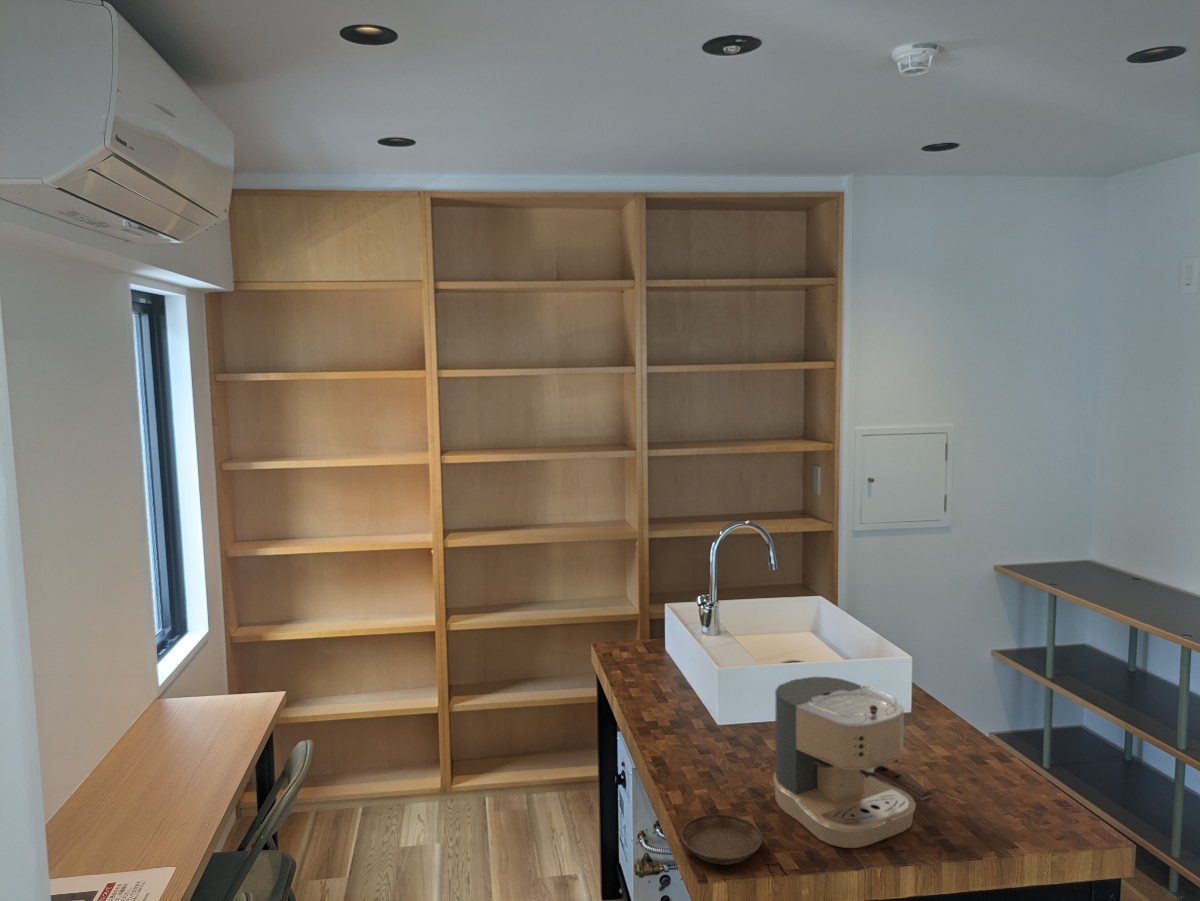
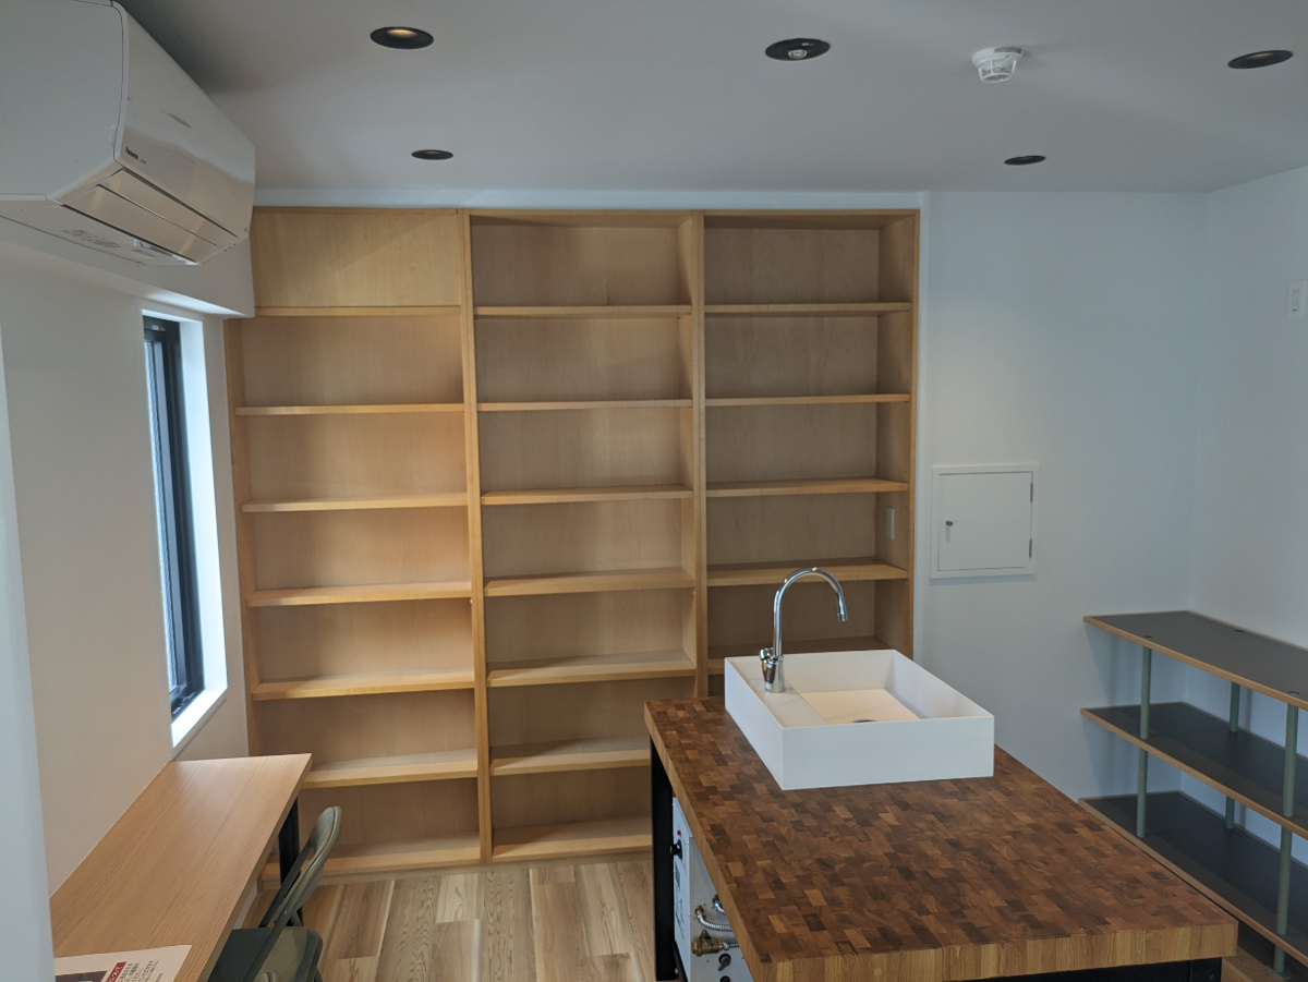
- saucer (721, 841)
- coffee maker (853, 758)
